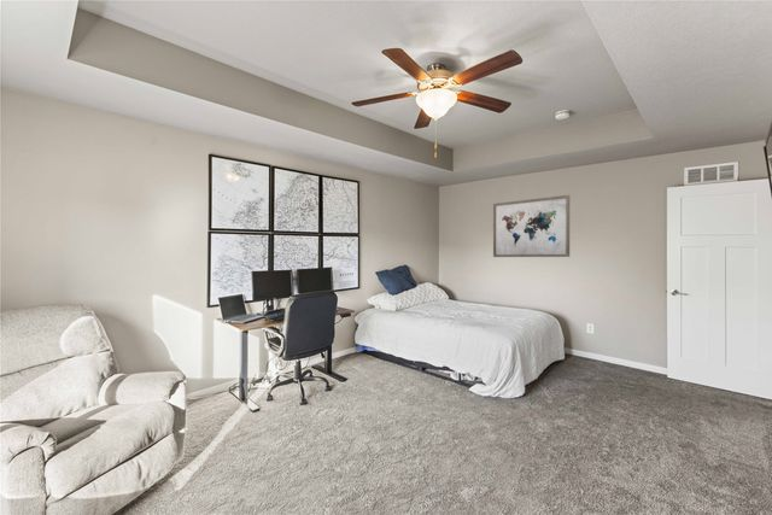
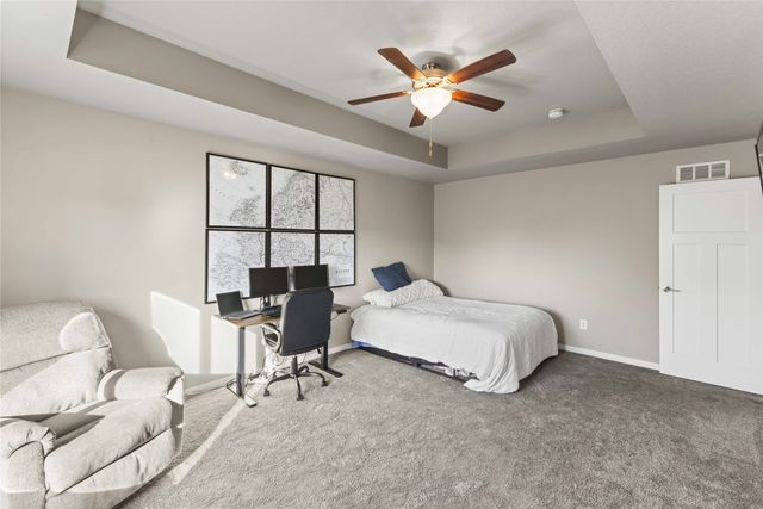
- wall art (528, 228)
